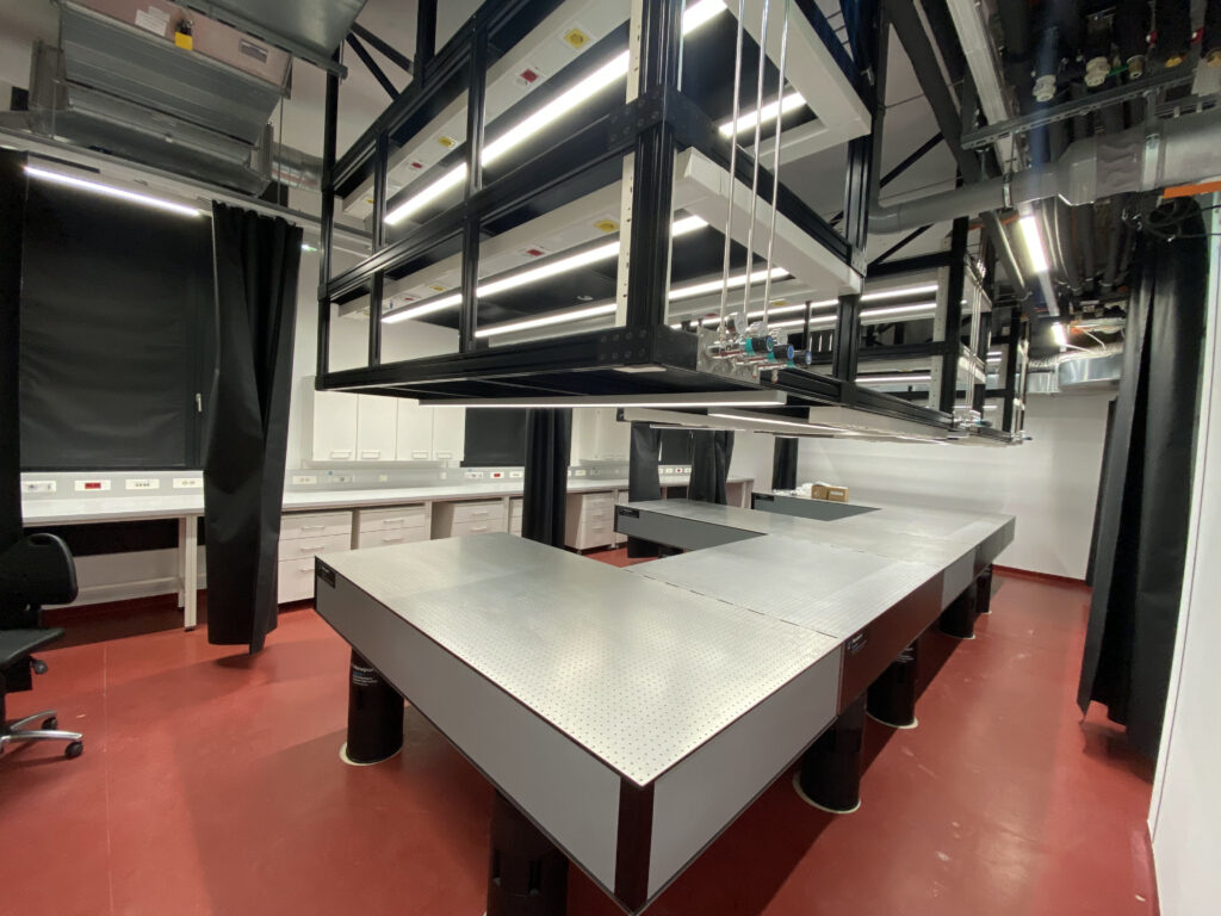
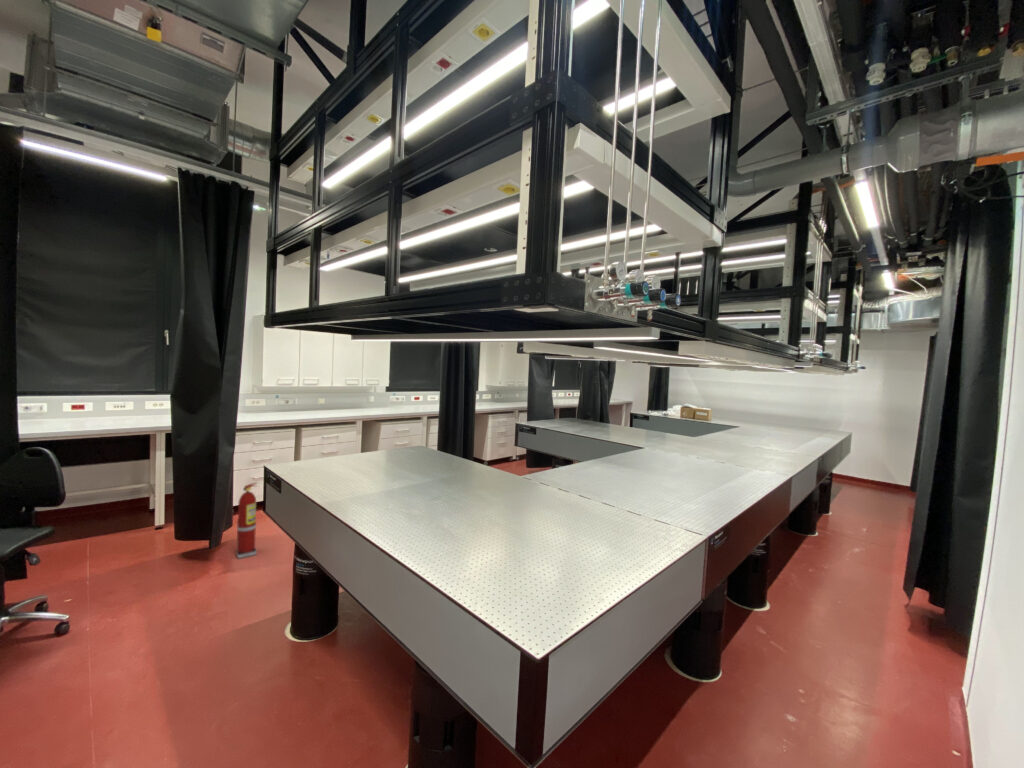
+ fire extinguisher (247, 519)
